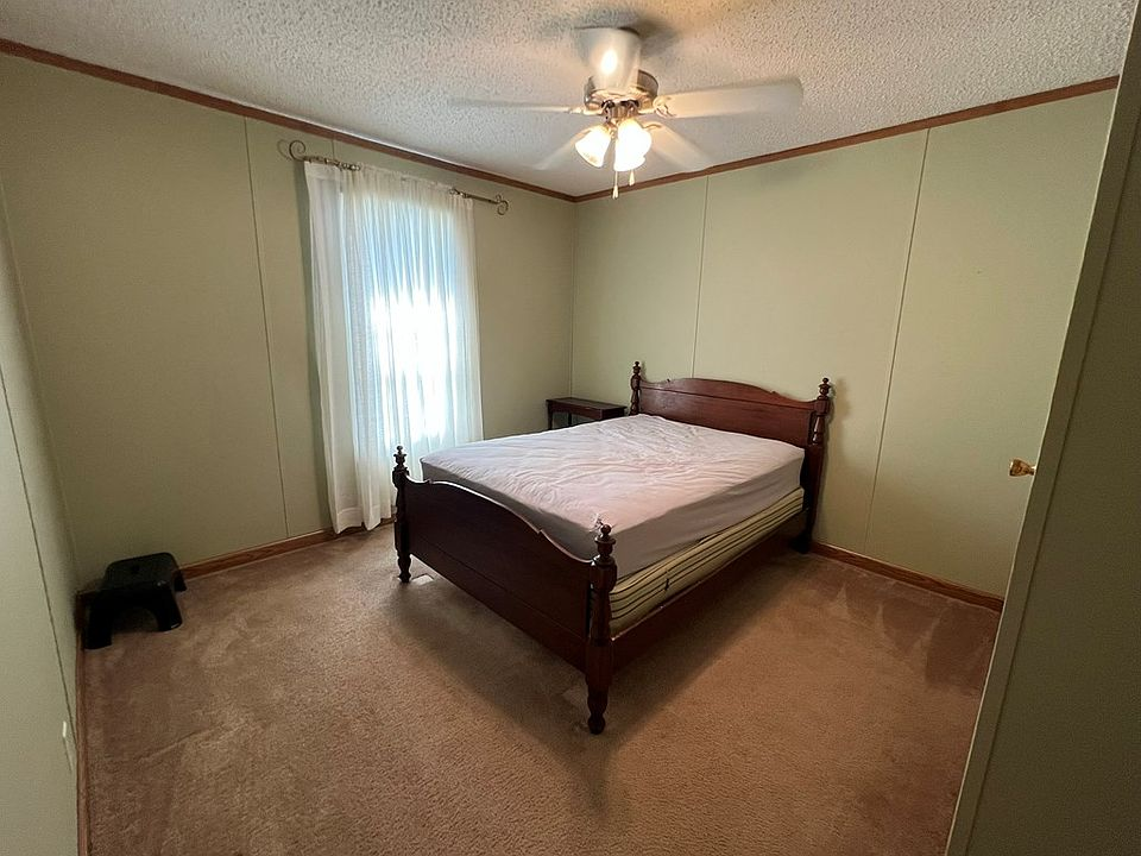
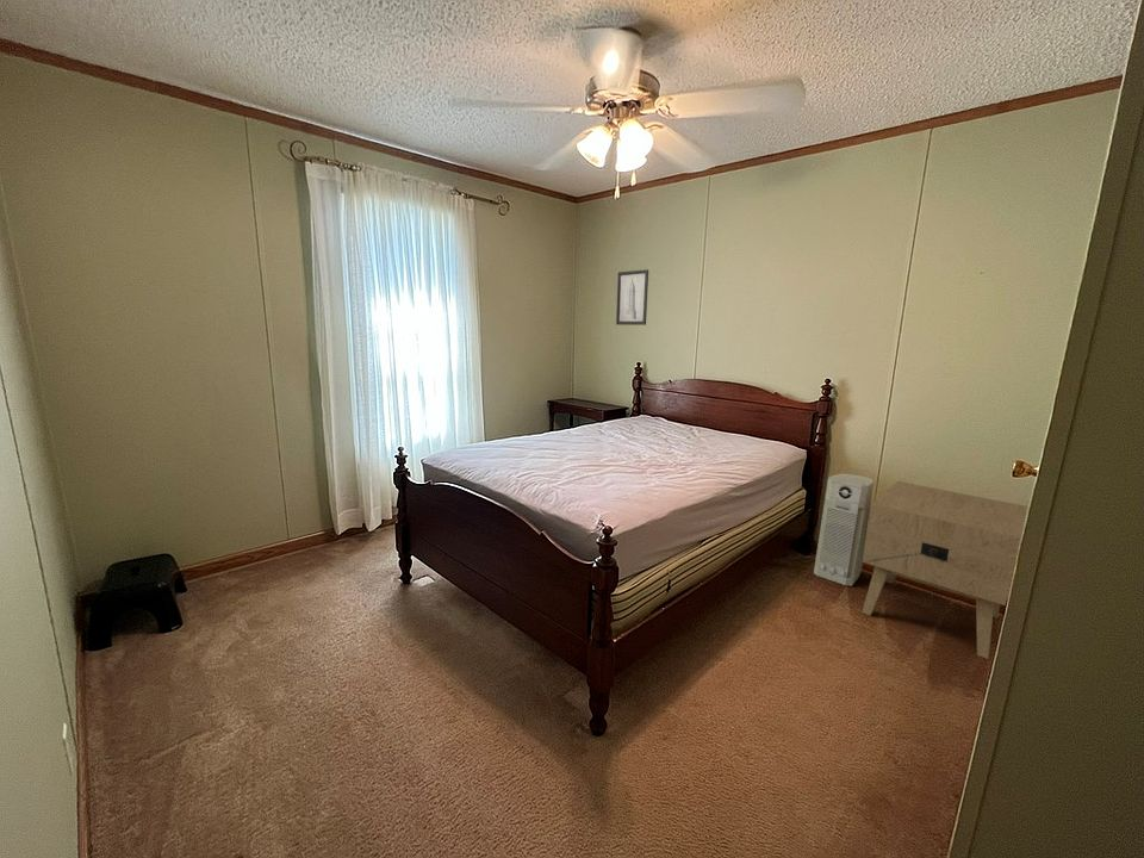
+ air purifier (846, 526)
+ wall art (632, 298)
+ nightstand (939, 561)
